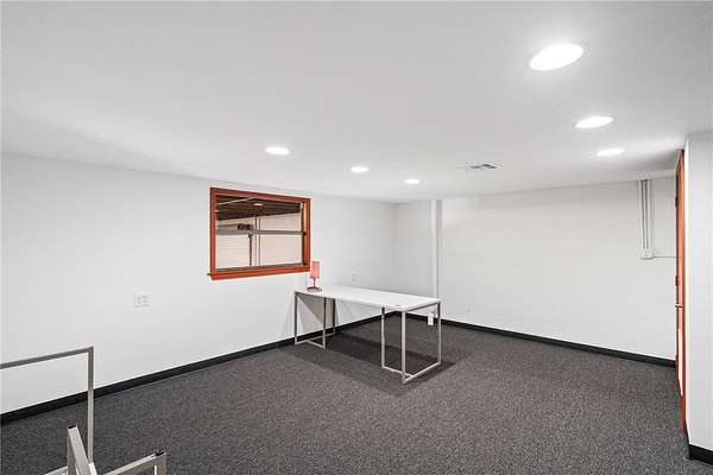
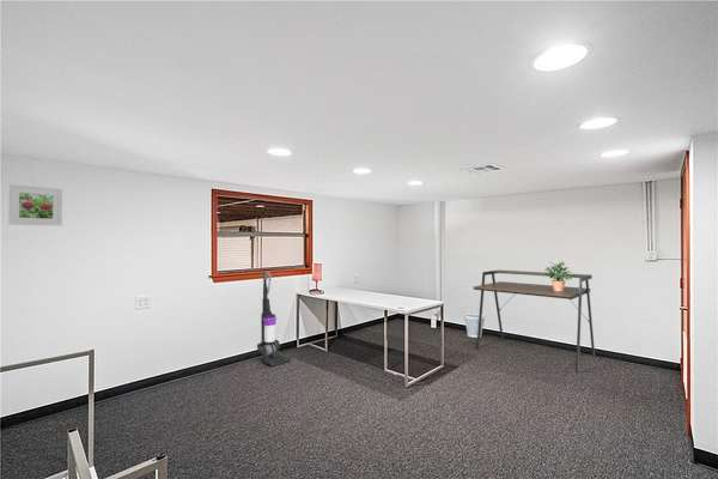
+ wastebasket (474, 325)
+ vacuum cleaner (270, 315)
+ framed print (36, 206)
+ potted plant (556, 275)
+ desk (531, 295)
